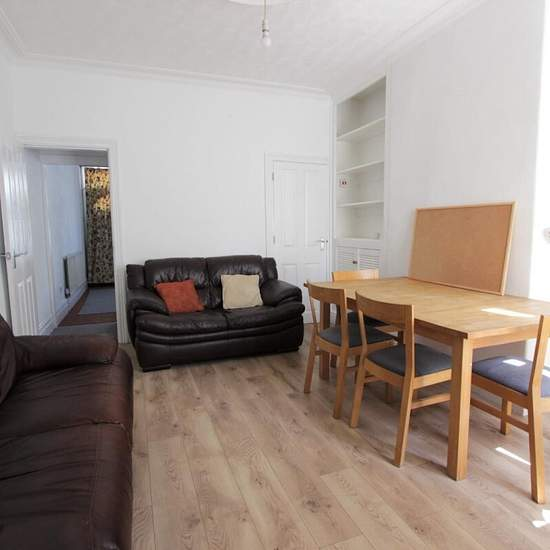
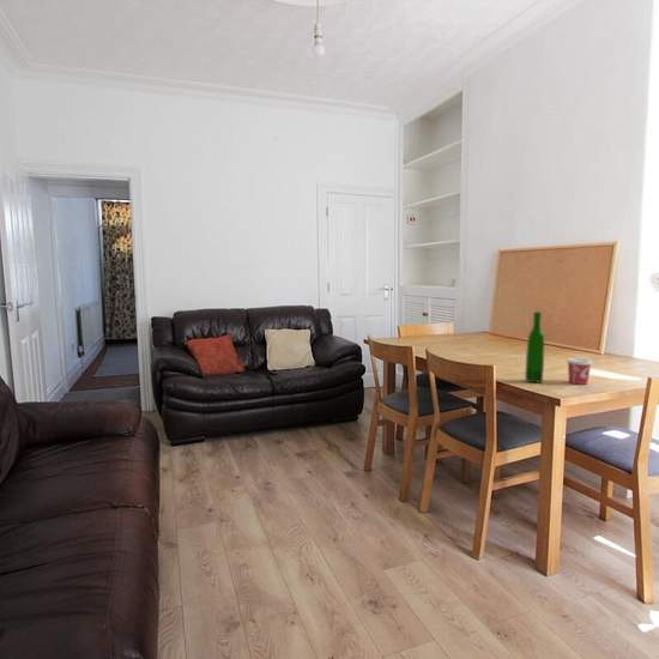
+ wine bottle (536, 346)
+ cup (579, 370)
